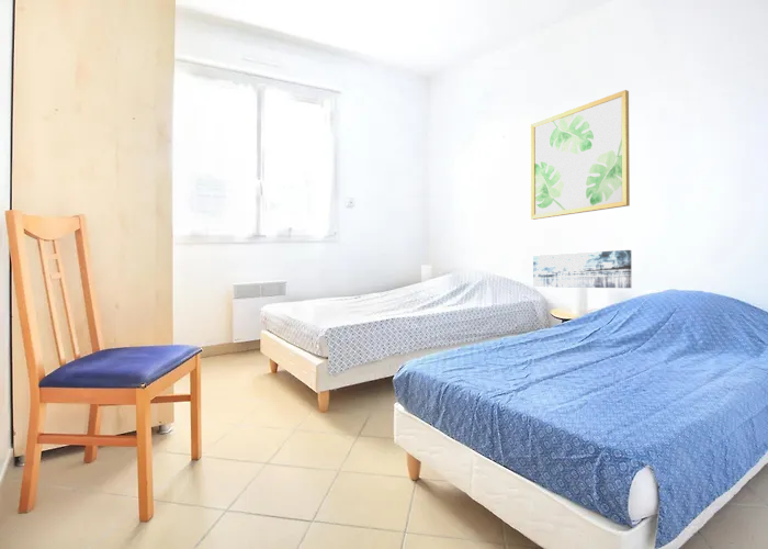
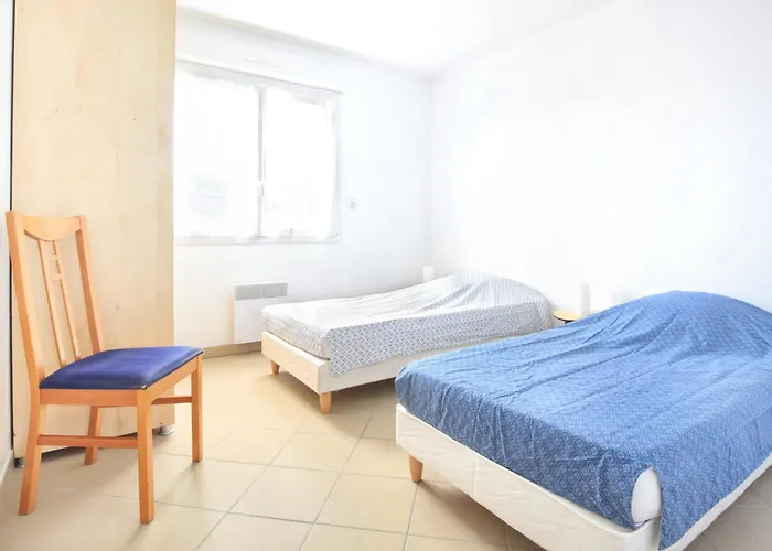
- wall art (577, 270)
- wall art (575, 160)
